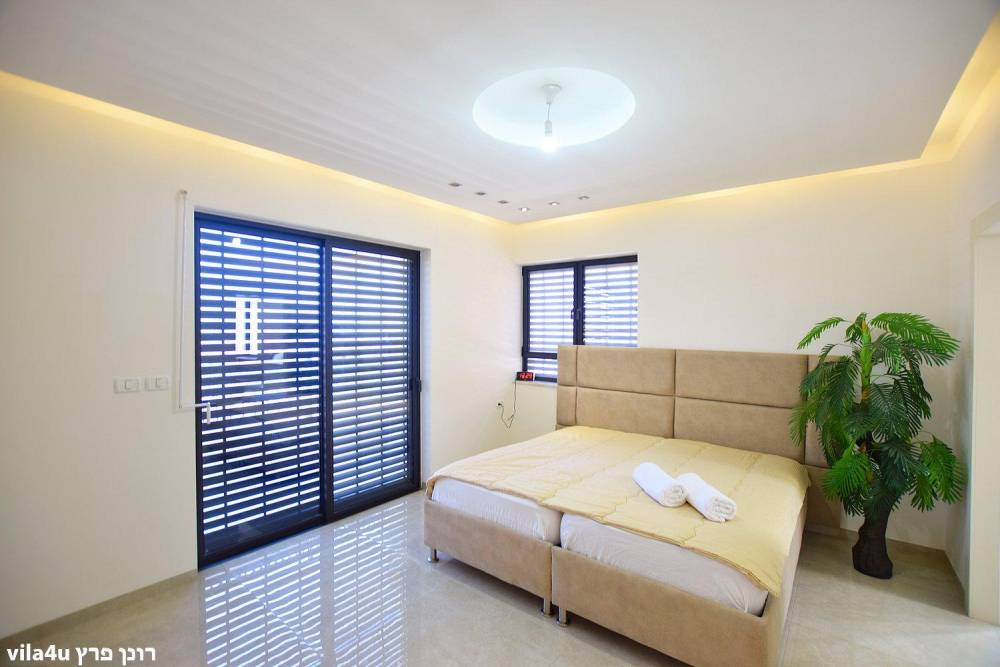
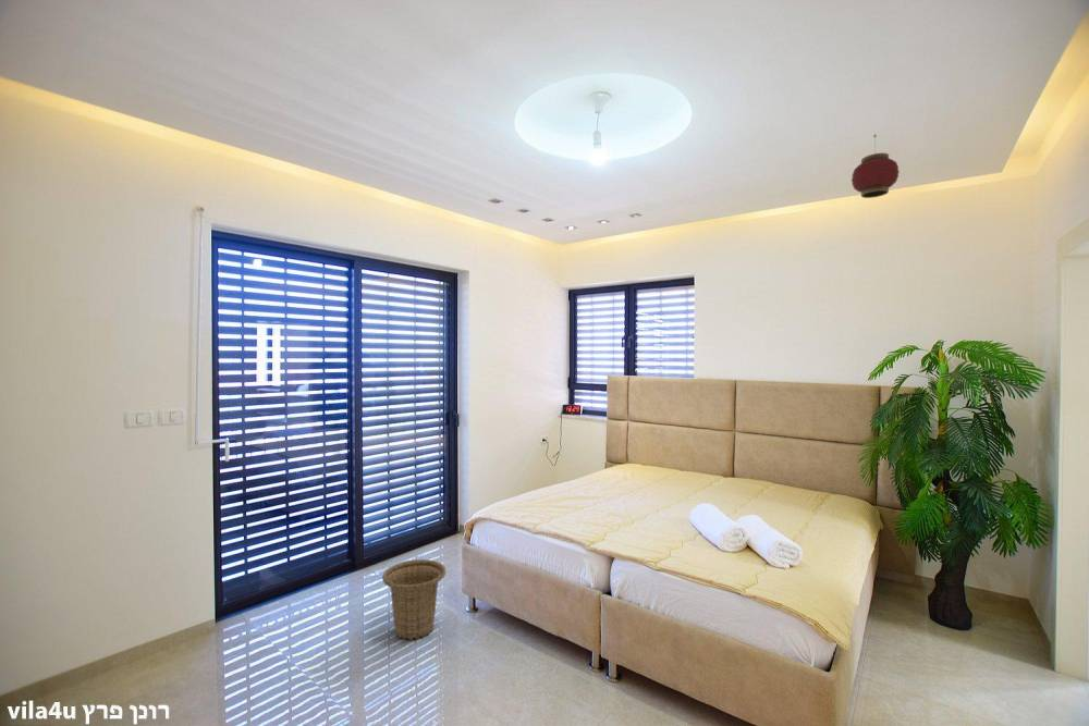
+ basket (414, 600)
+ hanging lantern (874, 163)
